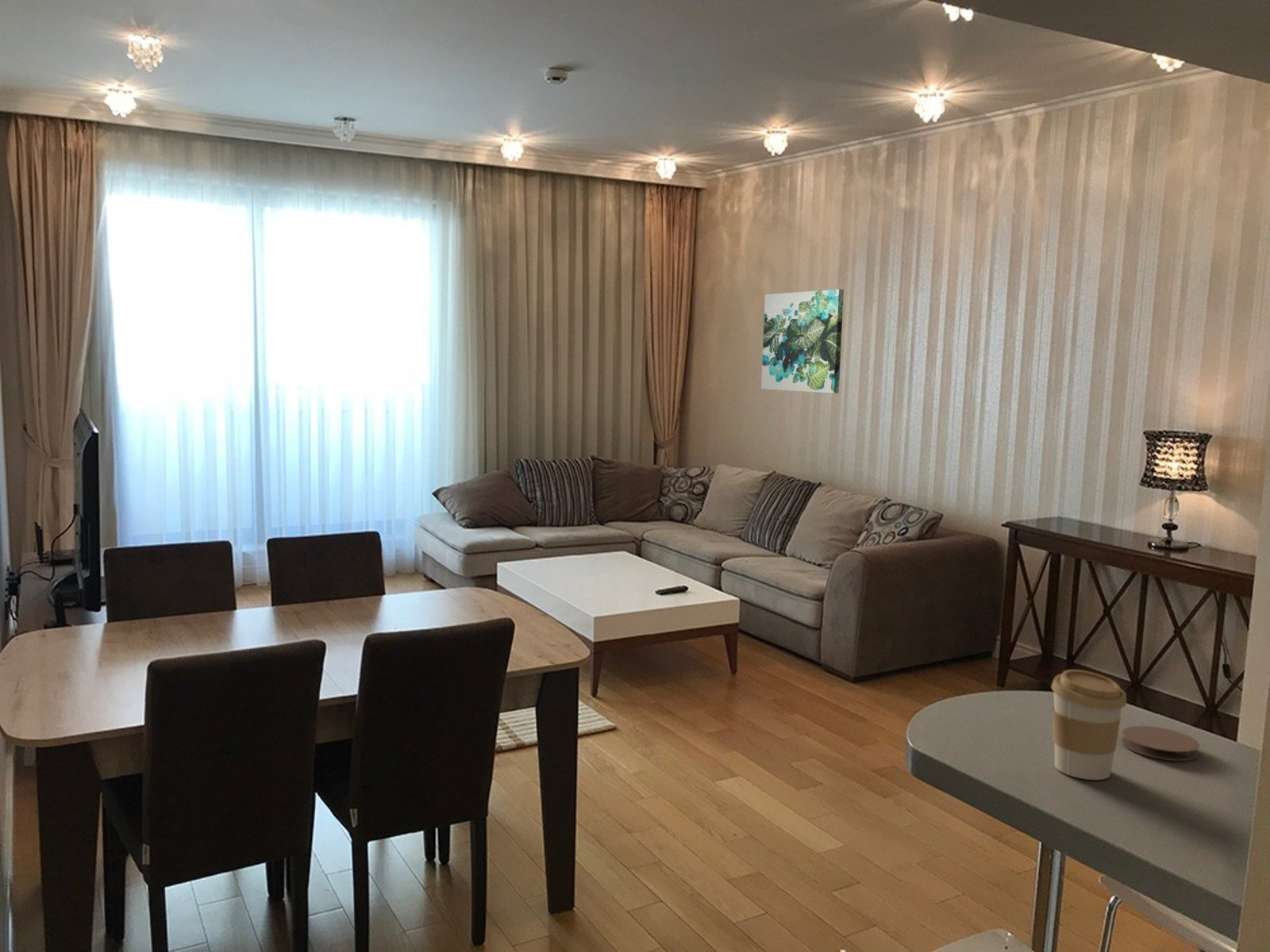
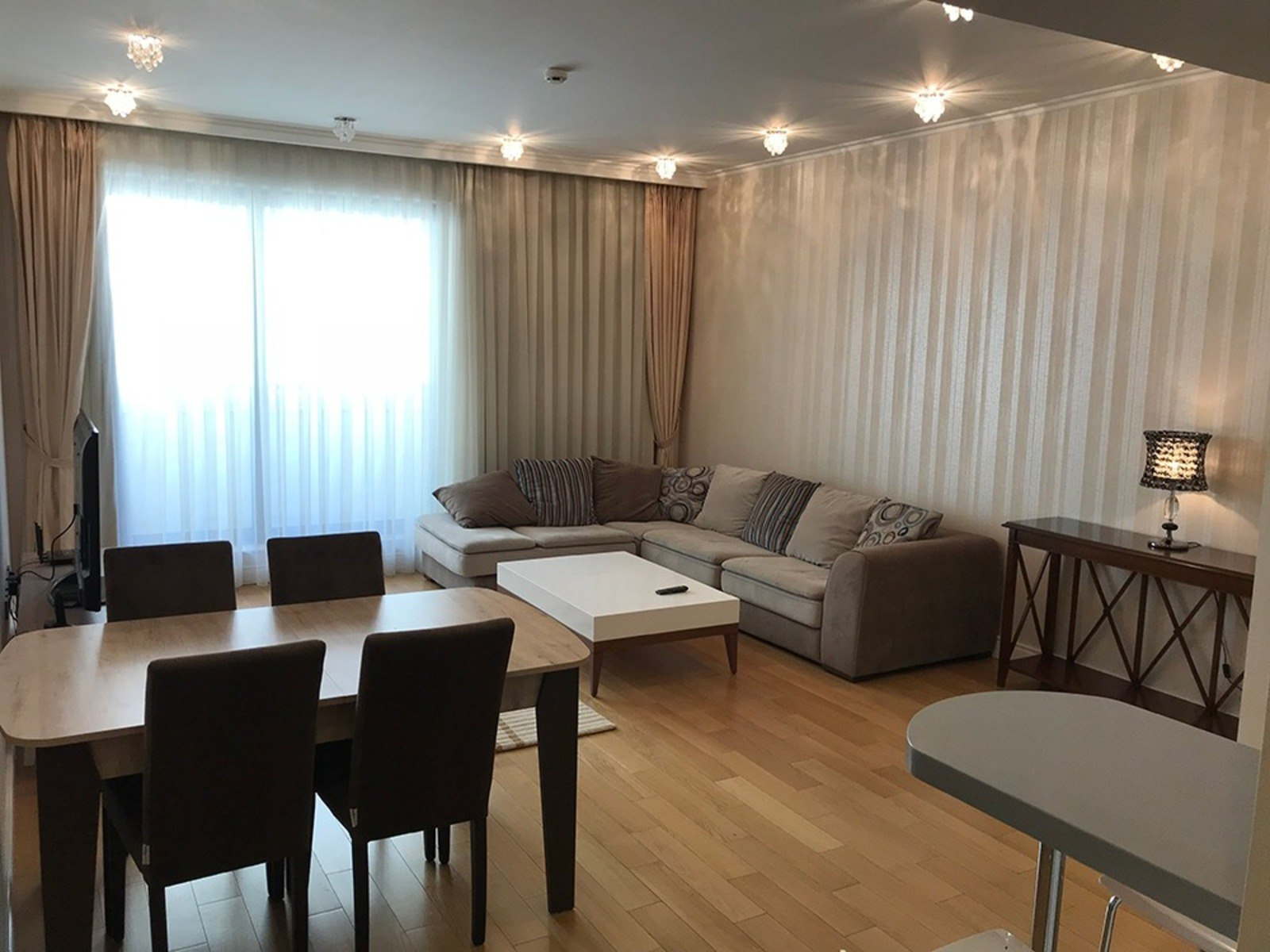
- coffee cup (1086, 723)
- wall art (800, 341)
- coaster (1160, 743)
